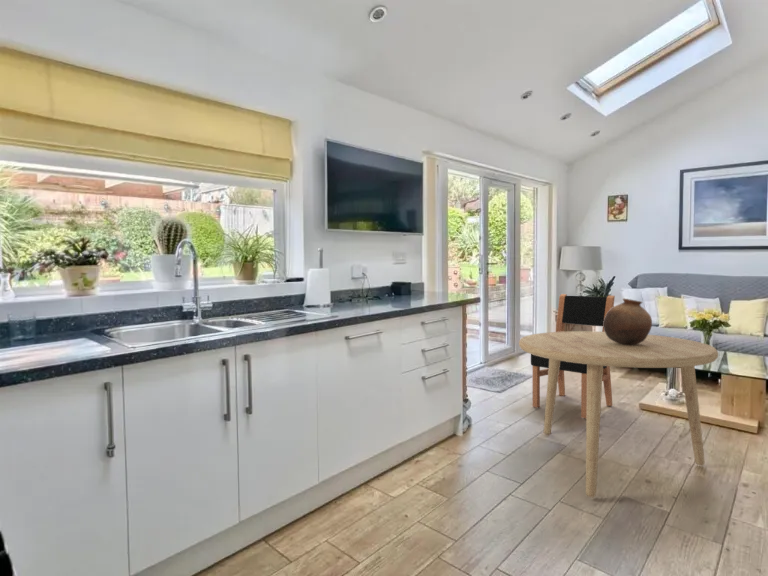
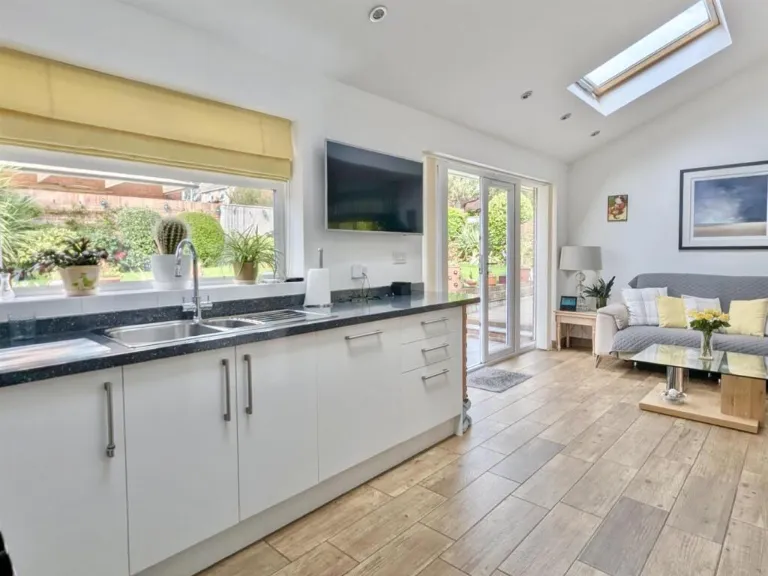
- pottery (627, 321)
- dining table (600, 402)
- dining chair (572, 362)
